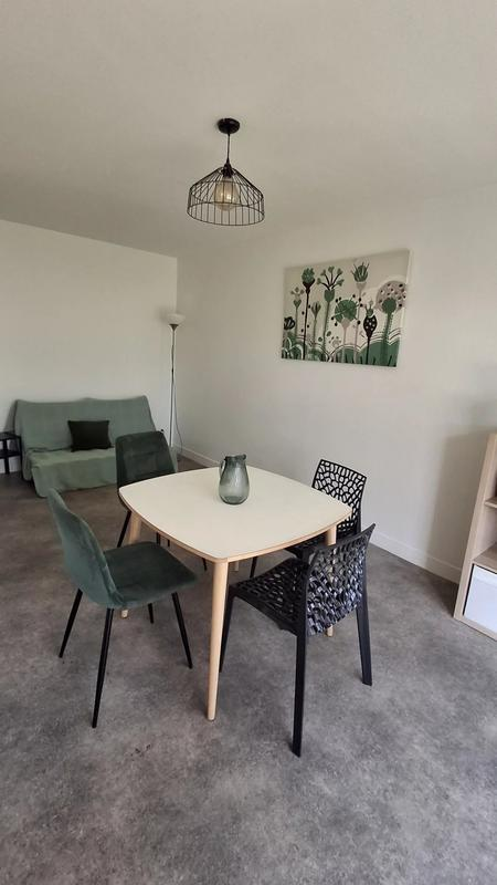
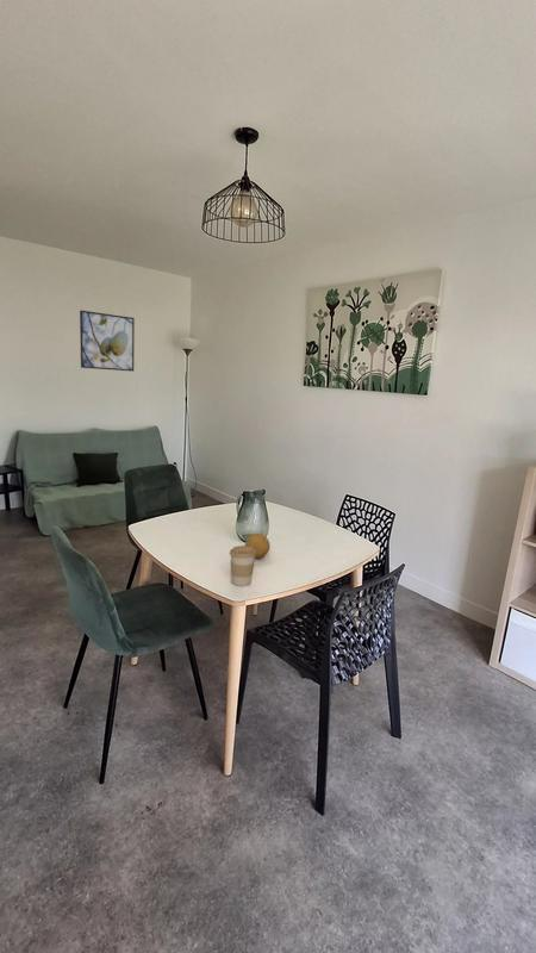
+ coffee cup (242, 563)
+ fruit (257, 546)
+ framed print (107, 342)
